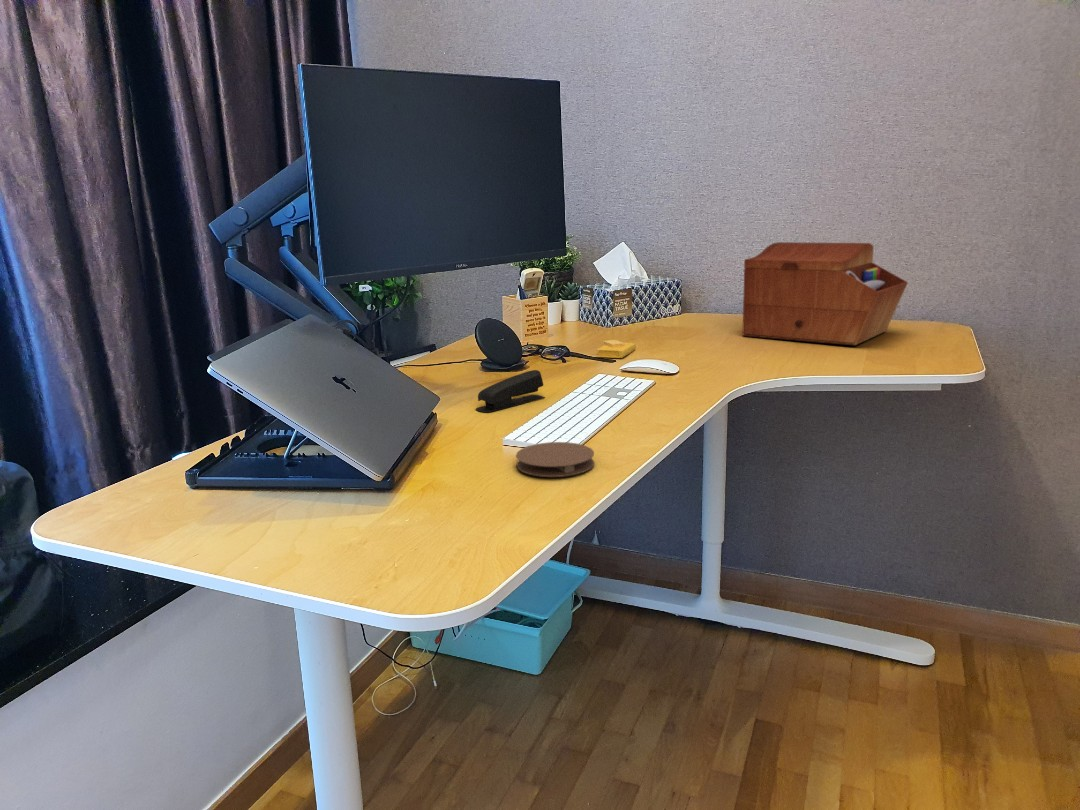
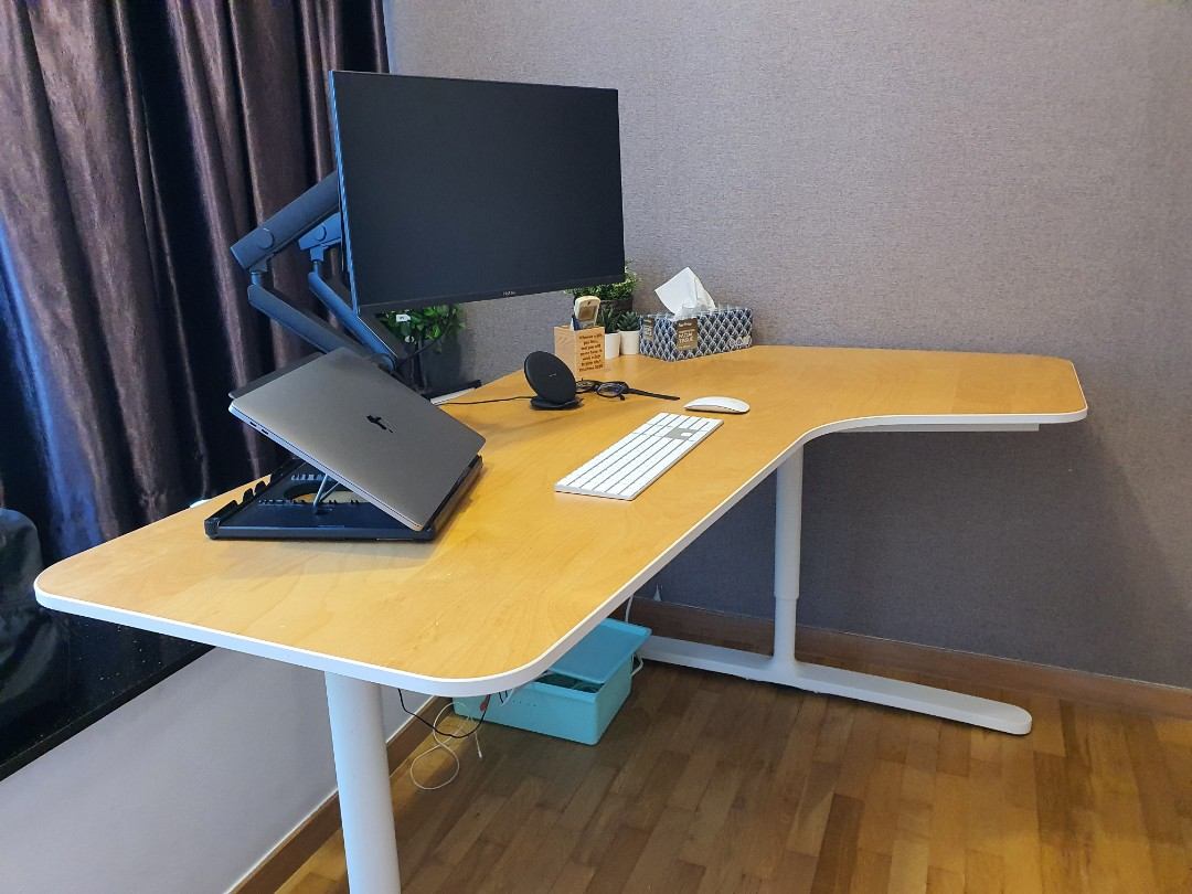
- sticky notes (616, 348)
- sewing box (823, 290)
- coaster (555, 458)
- stapler (510, 390)
